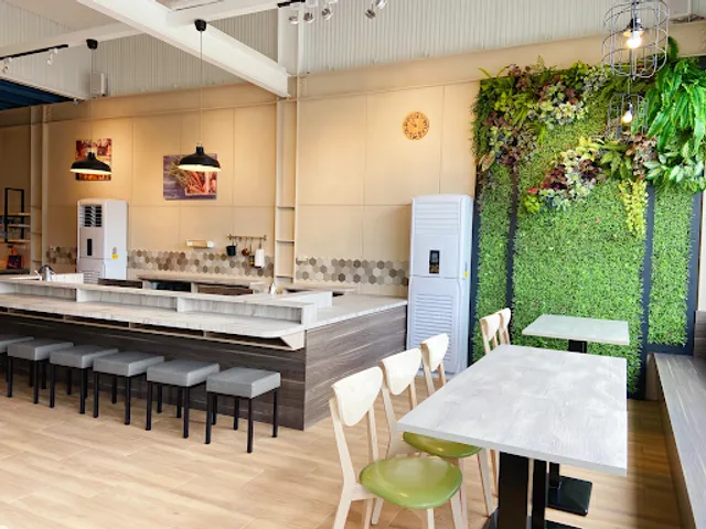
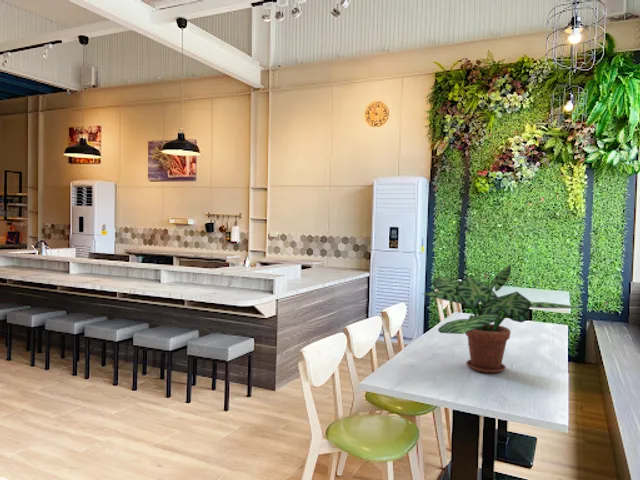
+ potted plant (478, 313)
